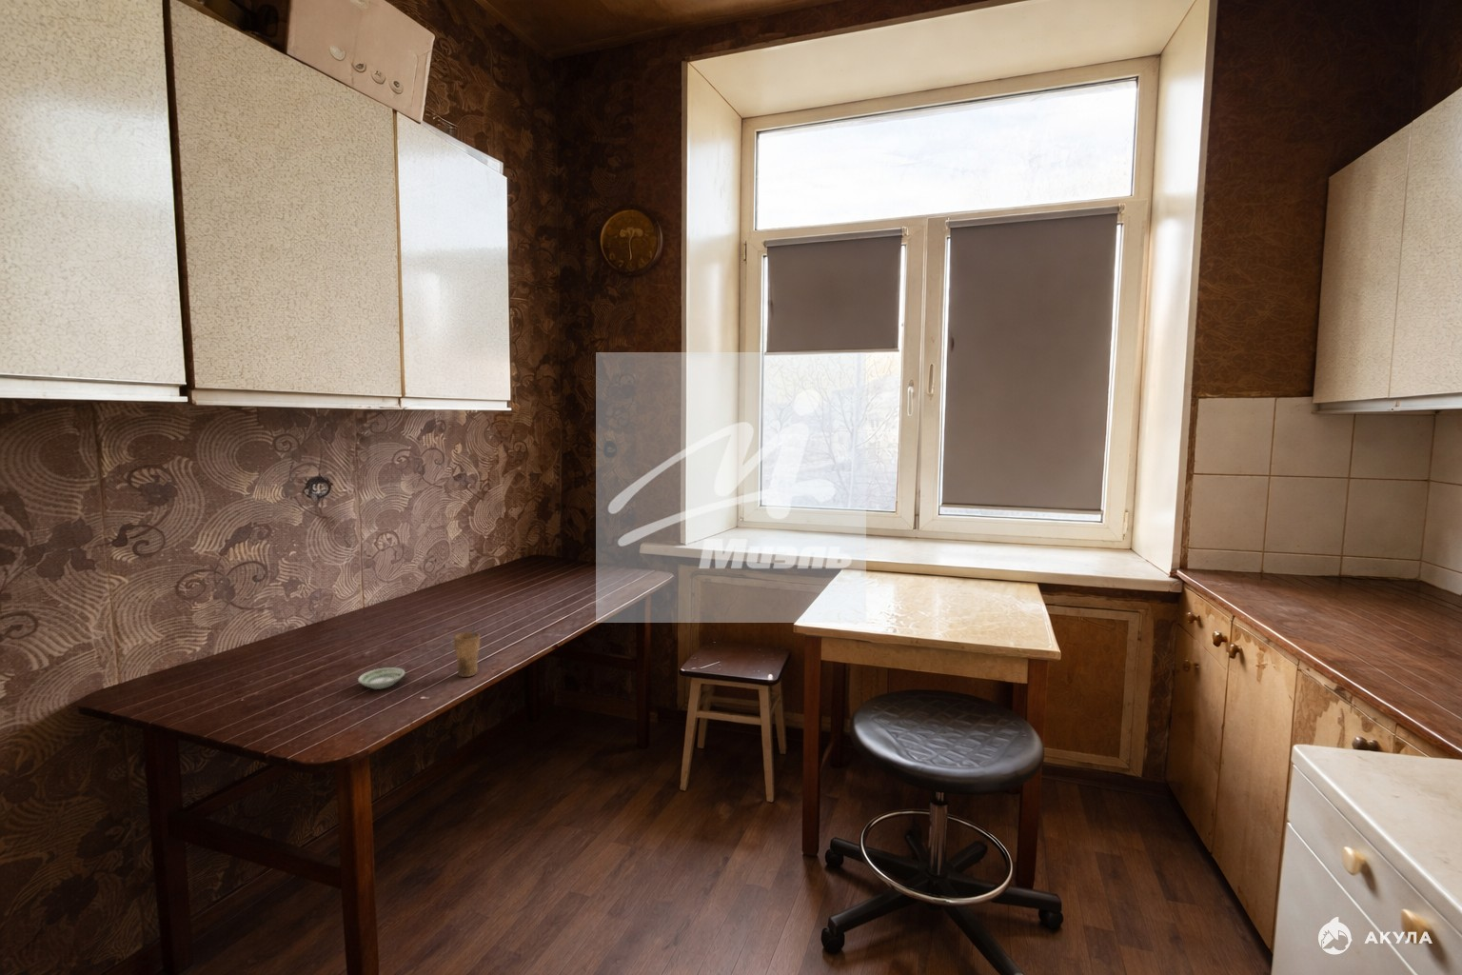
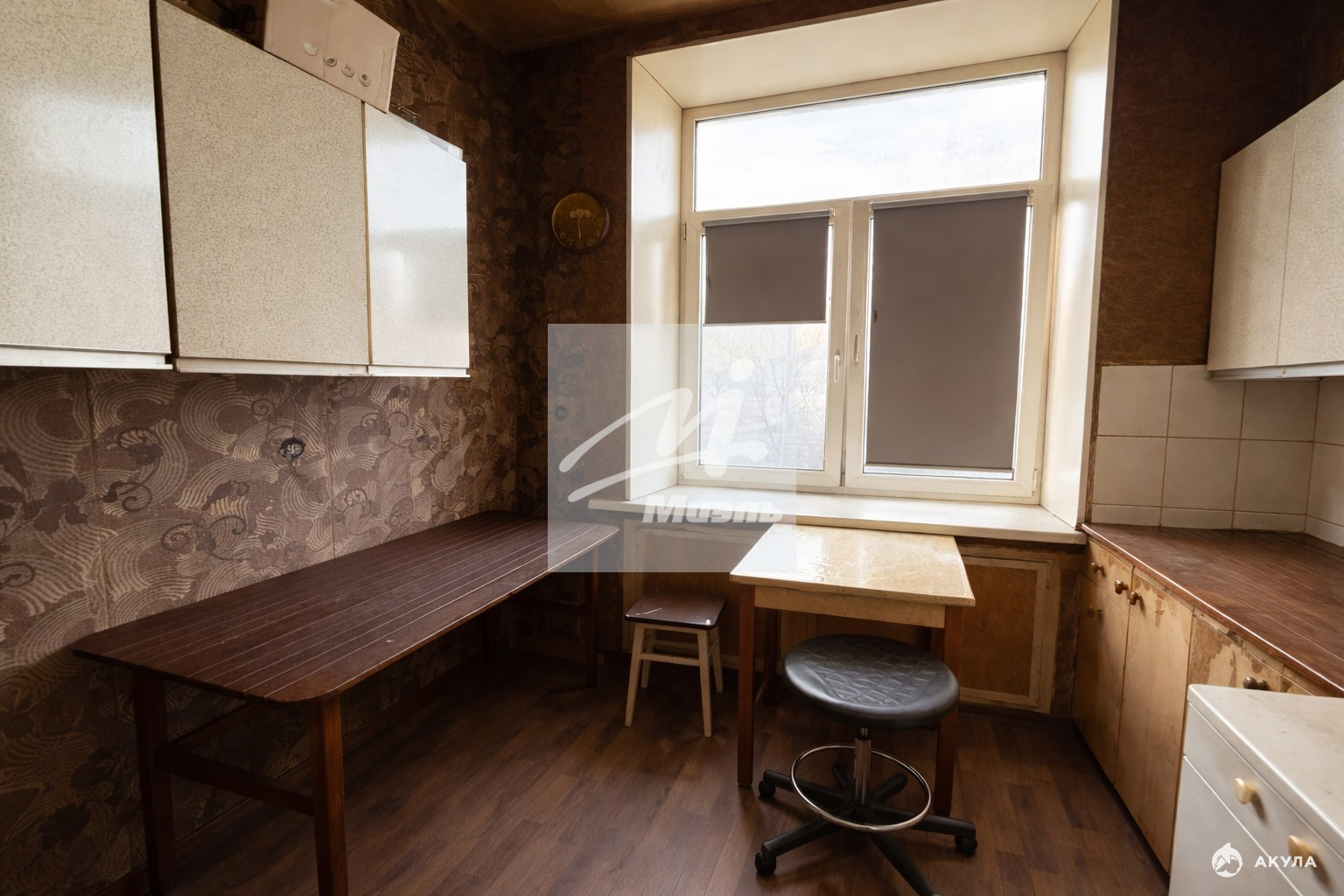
- saucer (382, 679)
- cup (467, 650)
